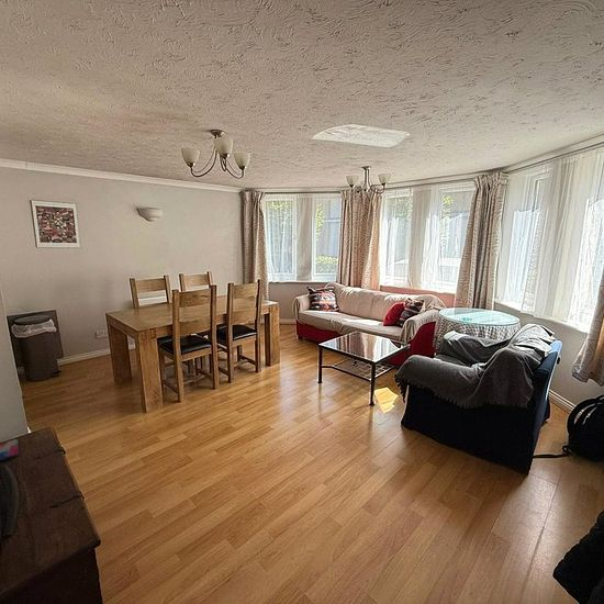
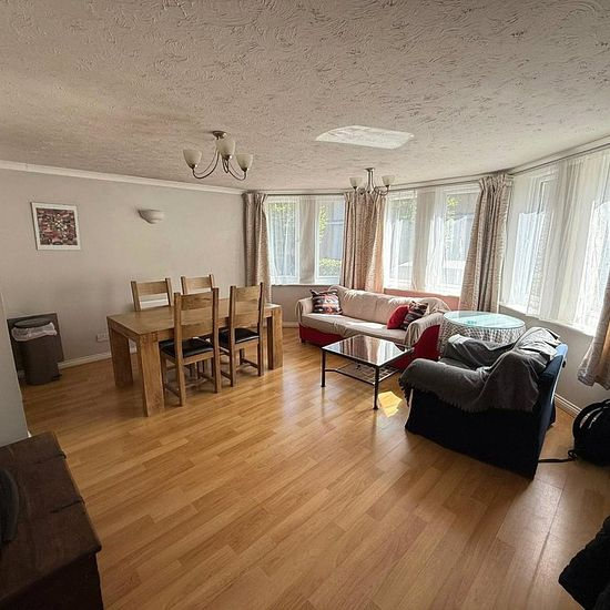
- smartphone (8, 449)
